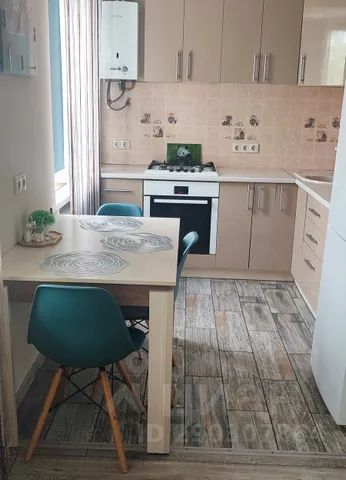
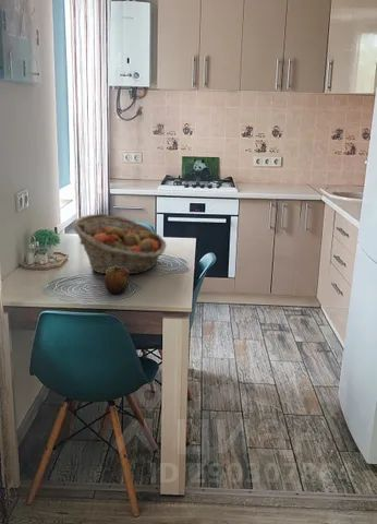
+ apple (117, 279)
+ fruit basket (120, 242)
